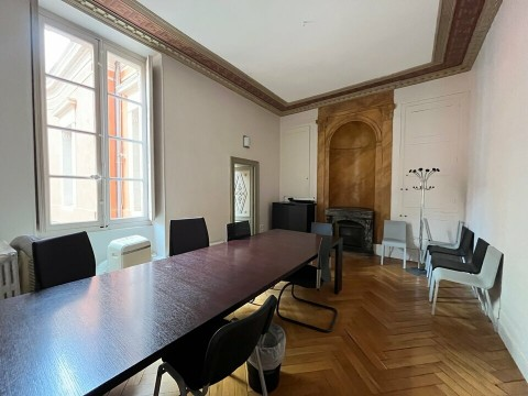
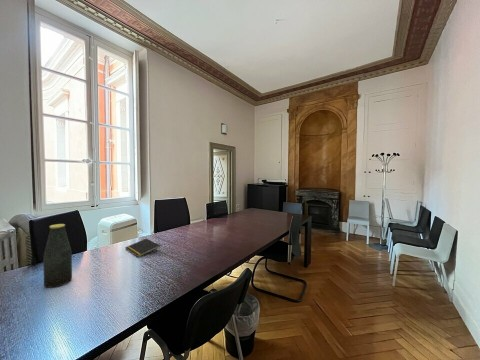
+ bottle (57, 253)
+ notepad (142, 247)
